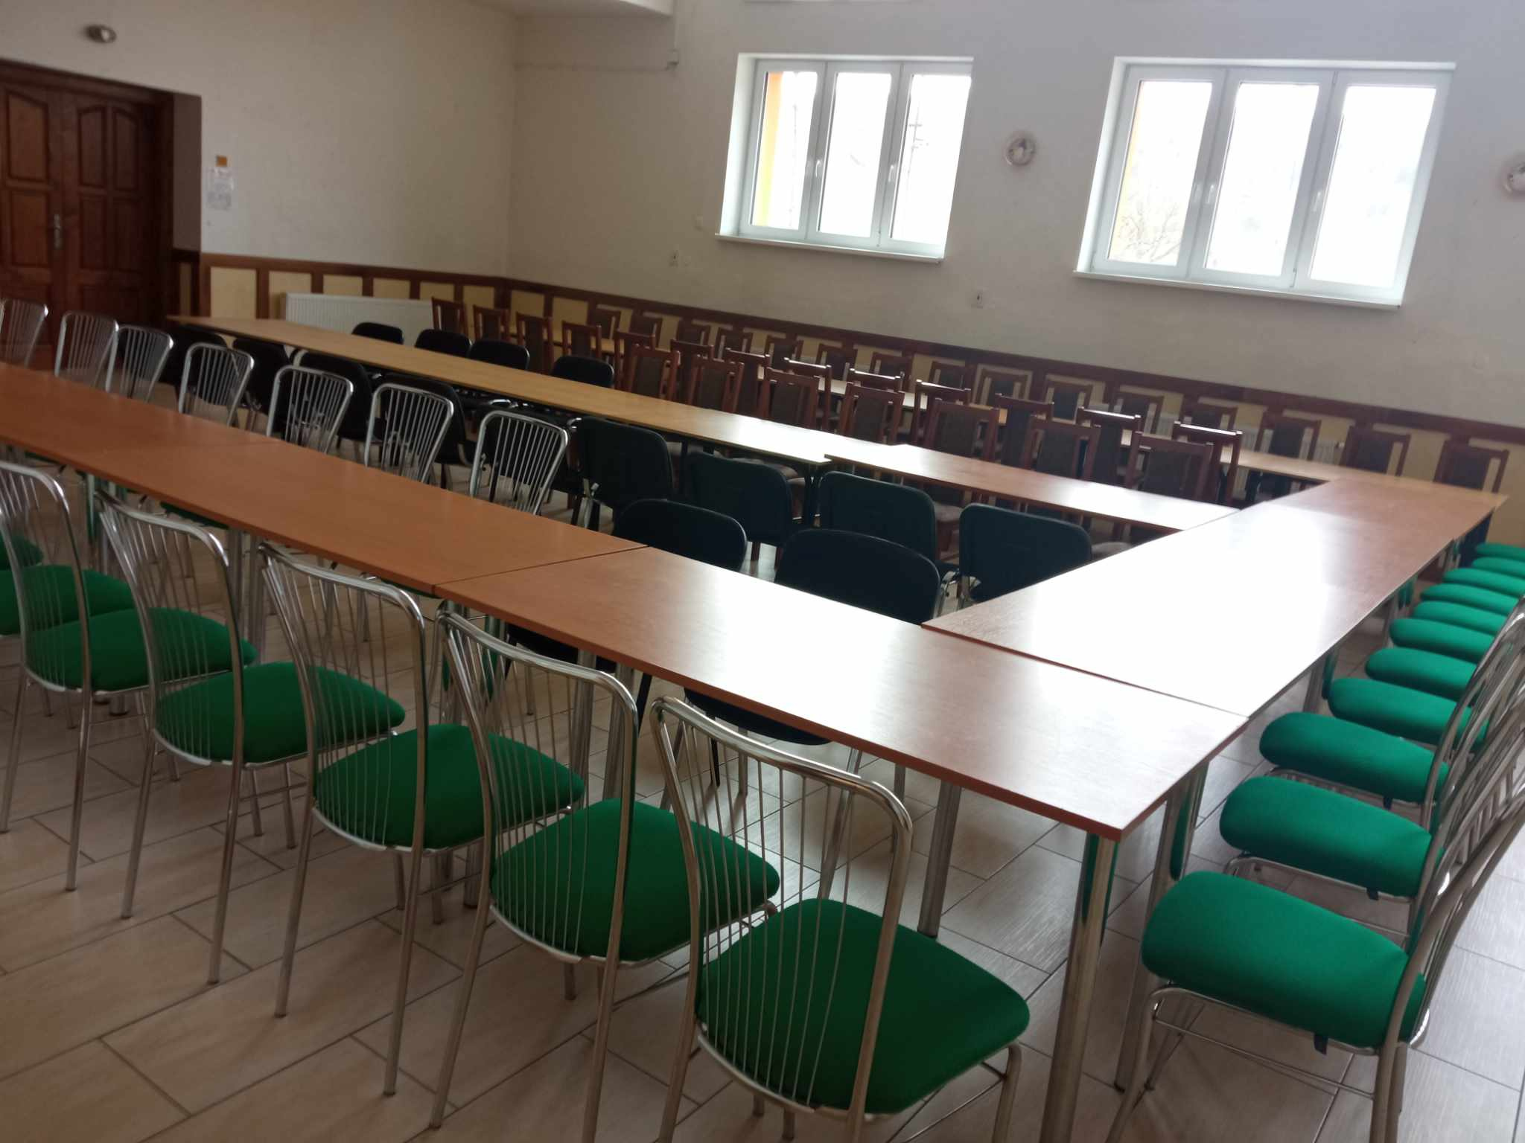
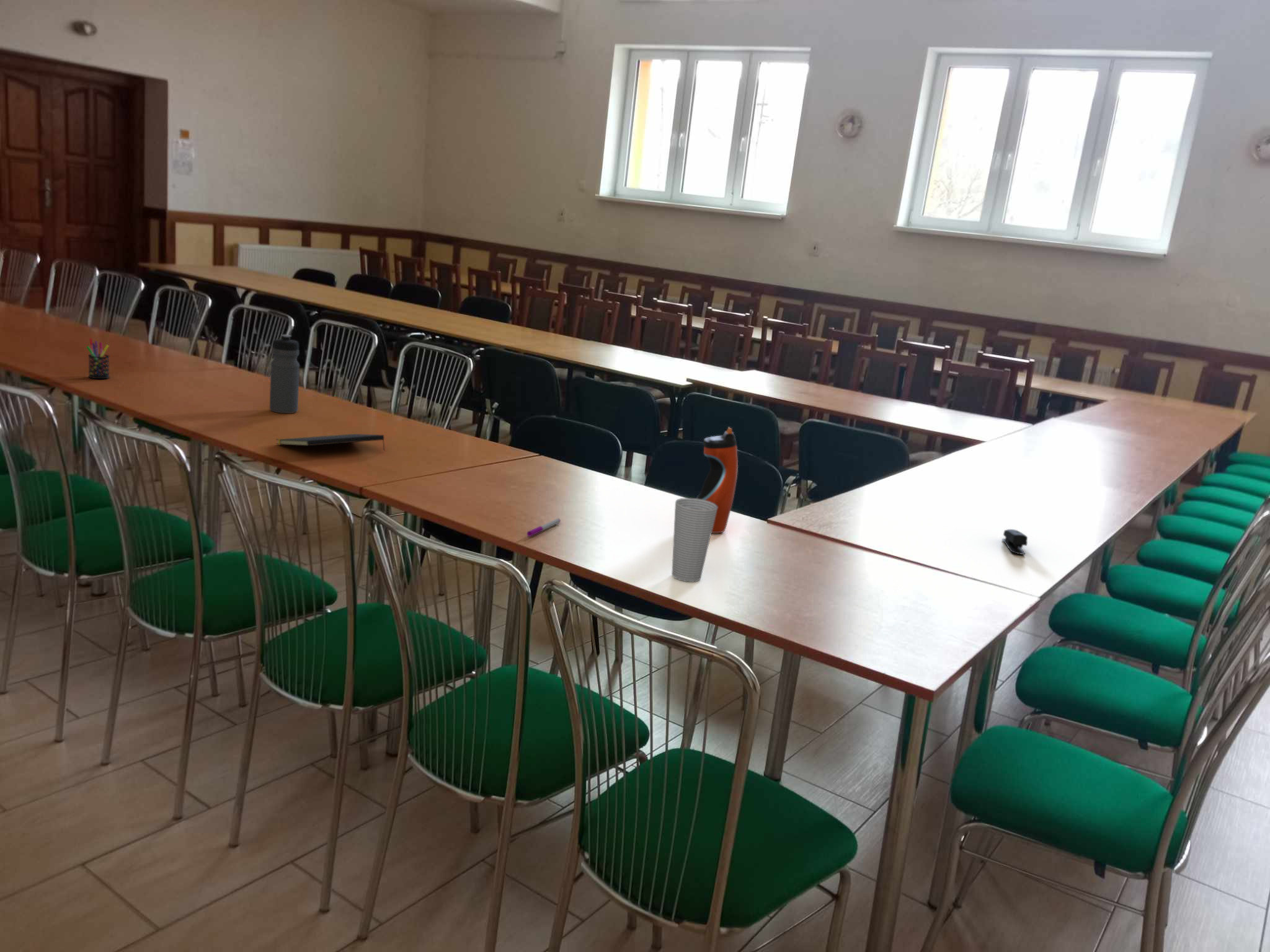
+ water bottle (717, 479)
+ water bottle (285, 373)
+ cup (691, 540)
+ stapler (1015, 538)
+ pen holder (96, 358)
+ pen (544, 527)
+ notepad (331, 439)
